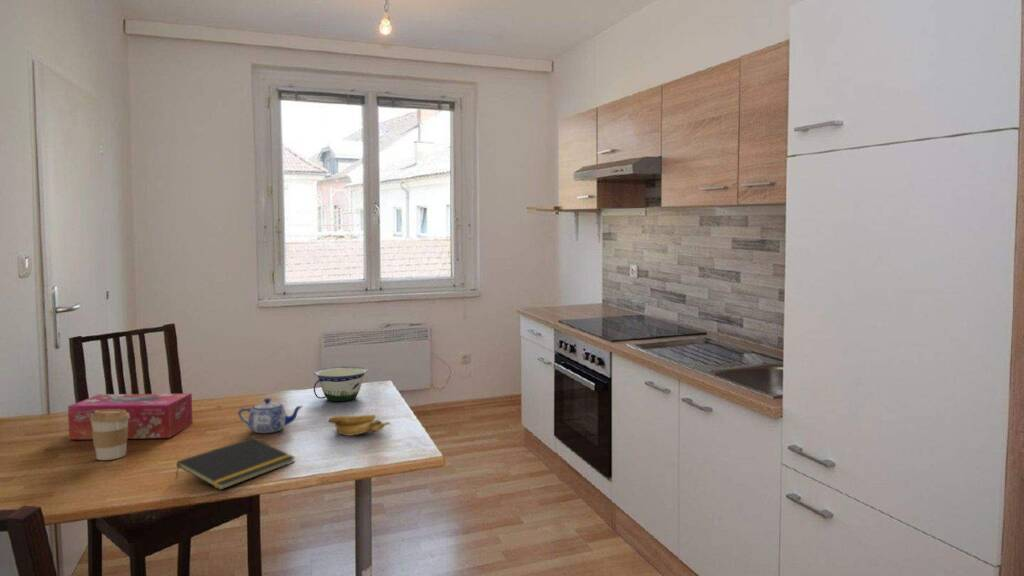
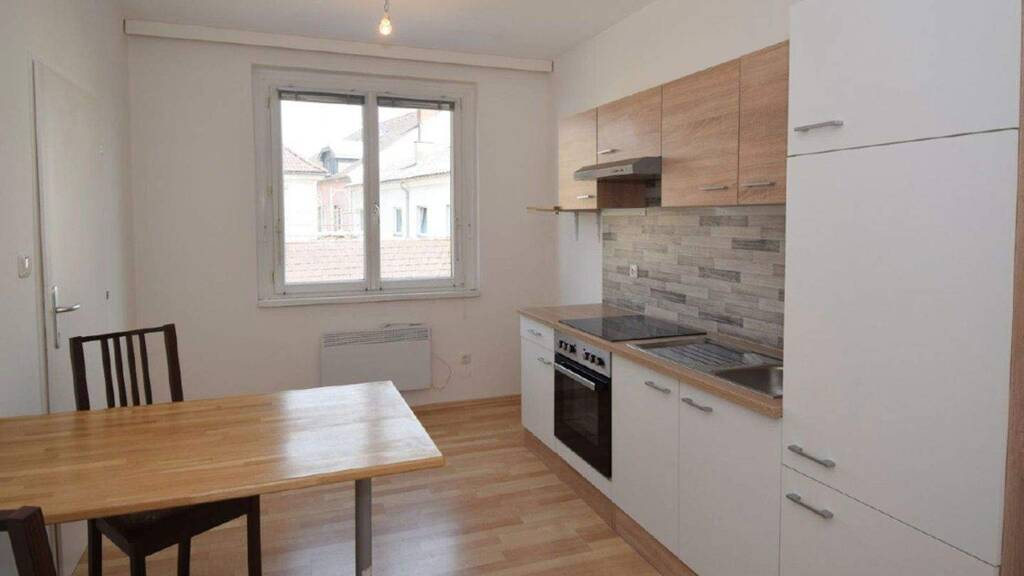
- notepad (238, 461)
- bowl (340, 385)
- tissue box (132, 415)
- teapot (271, 414)
- banana (359, 421)
- coffee cup (110, 432)
